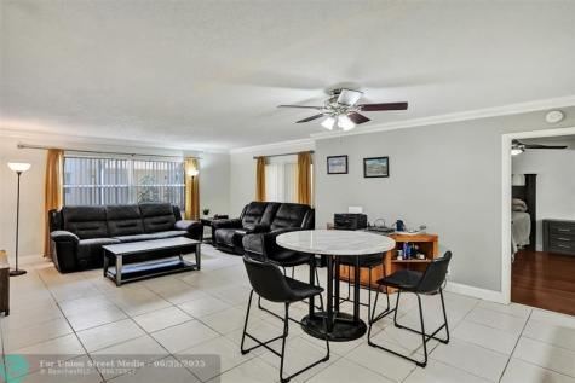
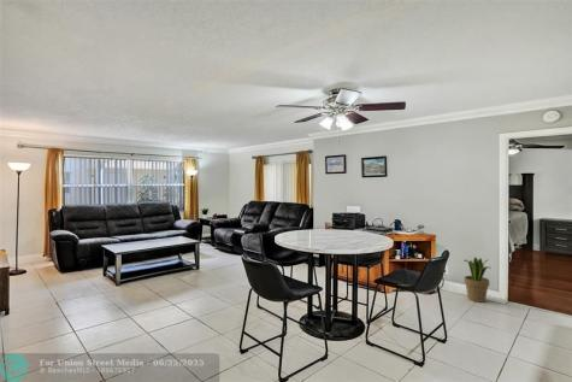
+ potted plant (477, 278)
